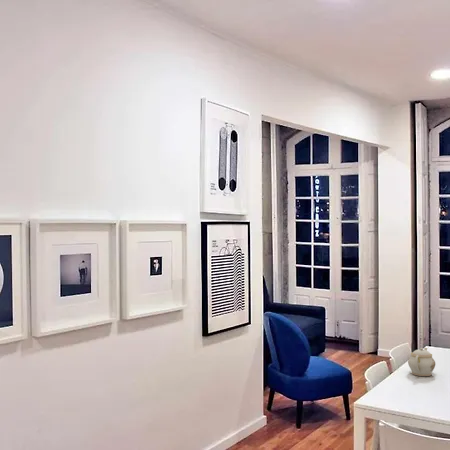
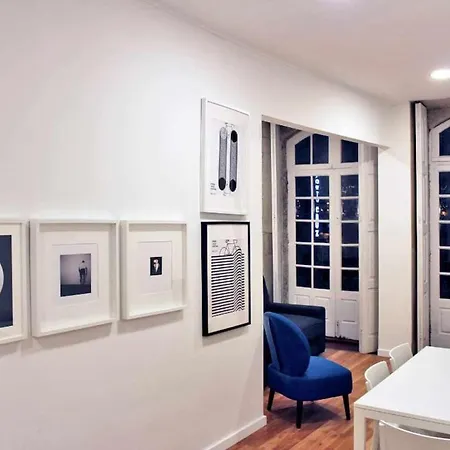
- teapot (421, 361)
